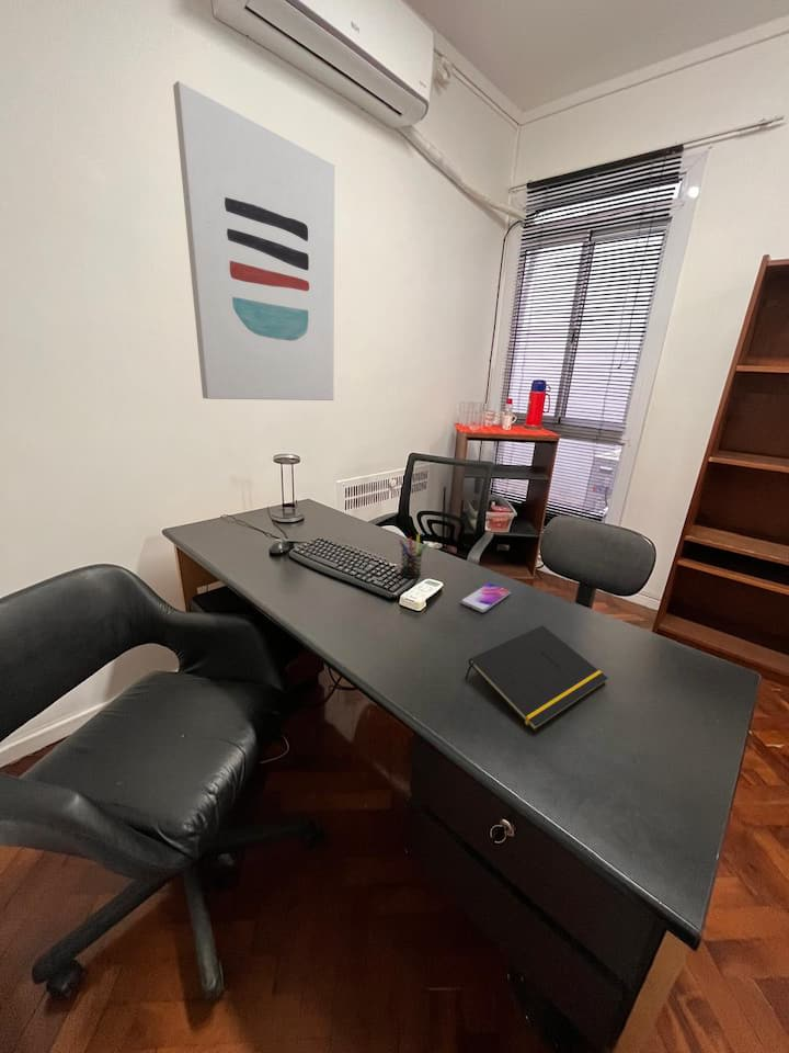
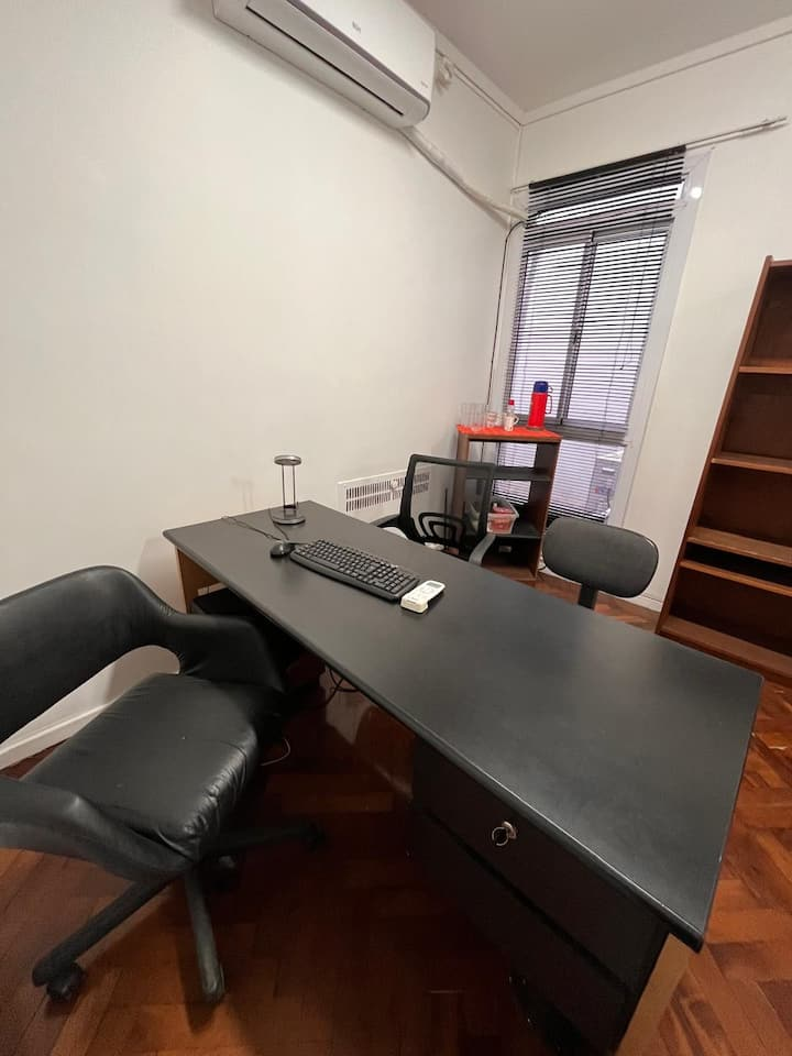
- wall art (271, 278)
- smartphone (485, 597)
- pen holder (413, 555)
- notepad (538, 670)
